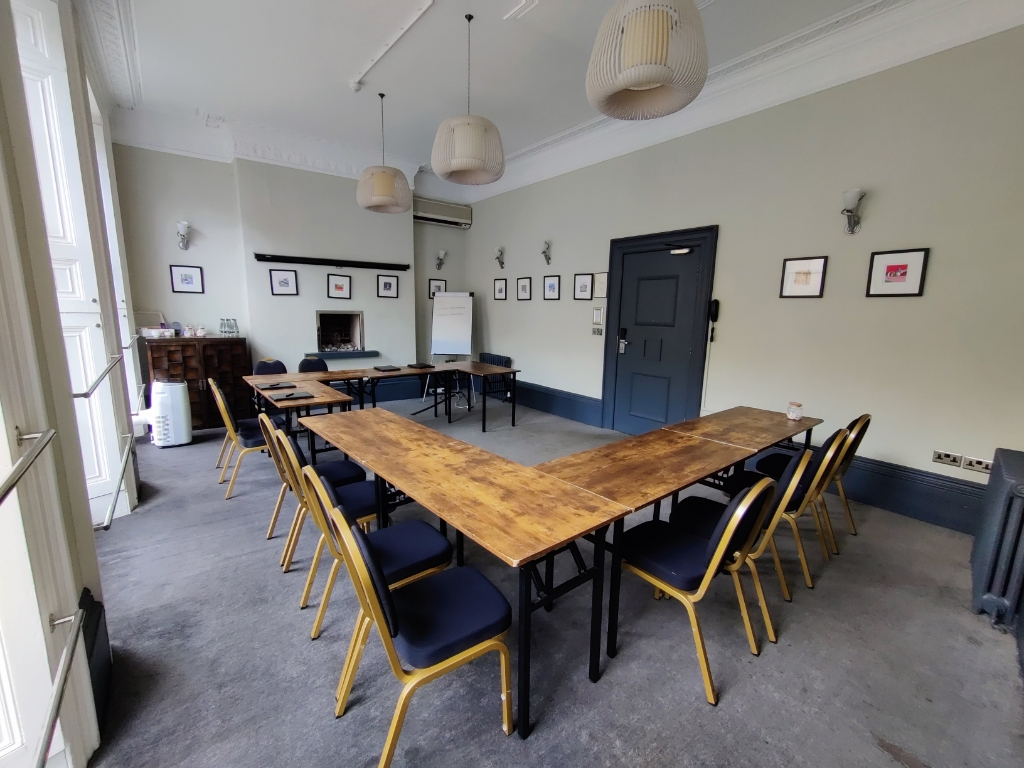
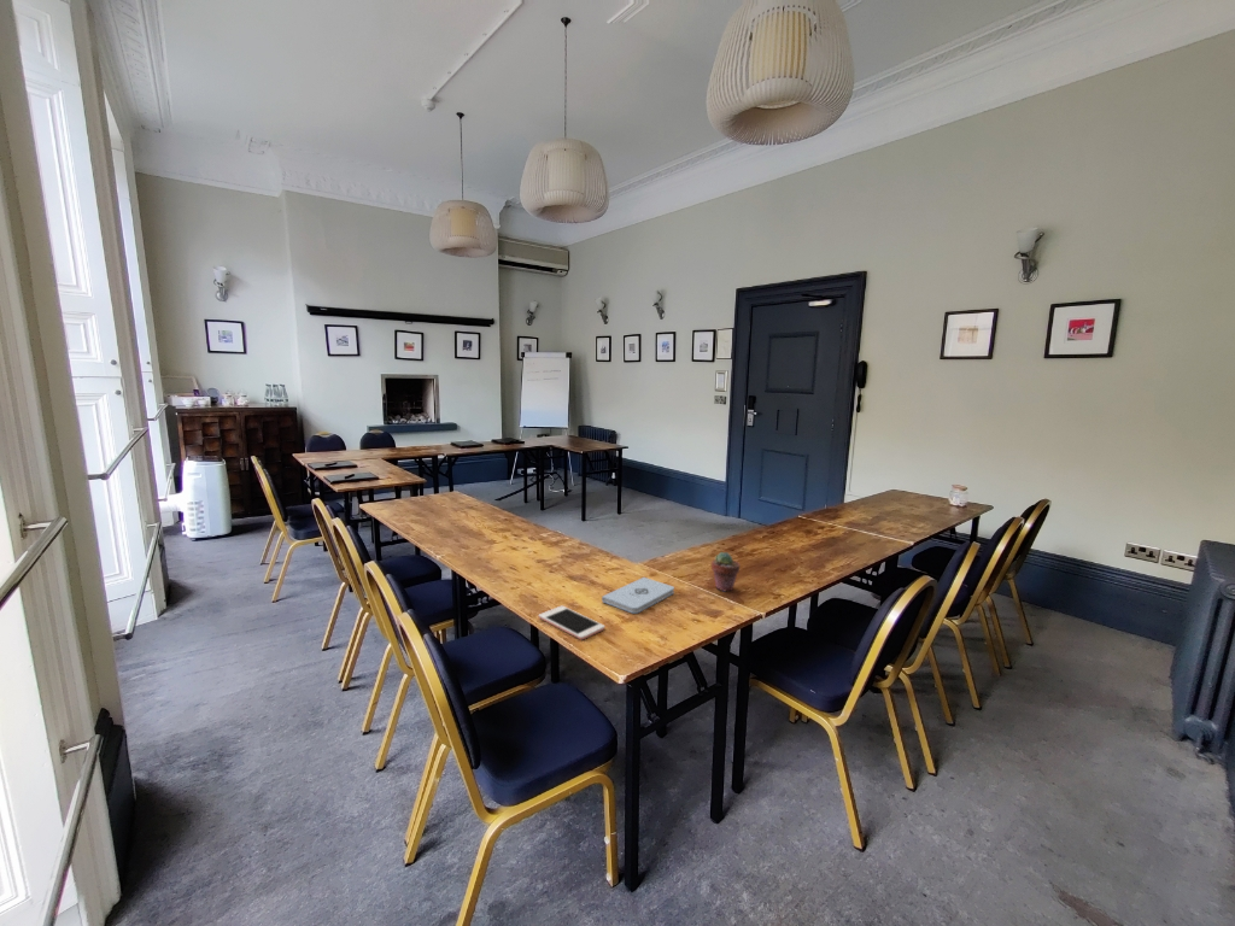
+ cell phone (570, 621)
+ potted succulent (725, 569)
+ notepad (639, 593)
